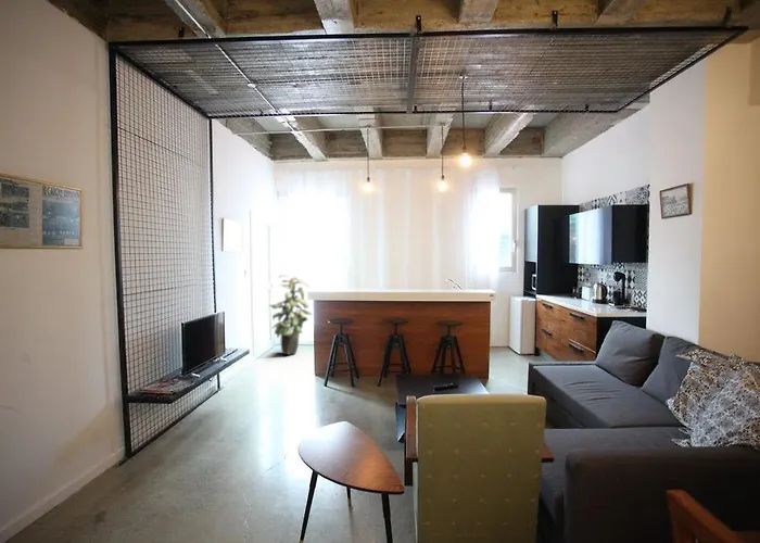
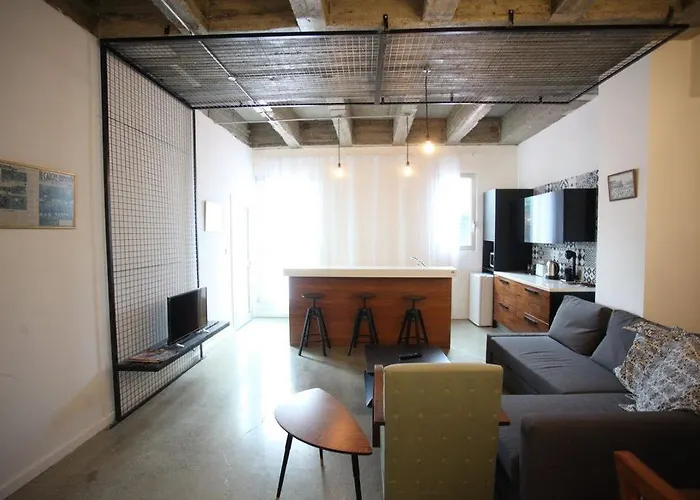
- indoor plant (289, 314)
